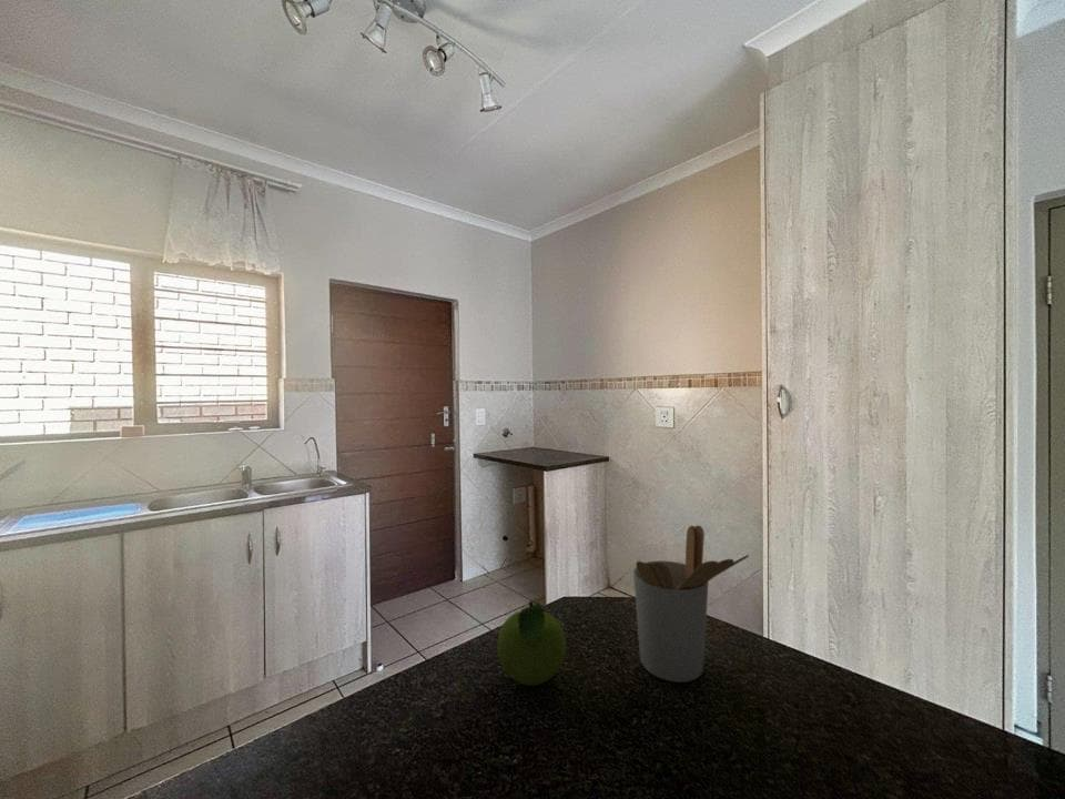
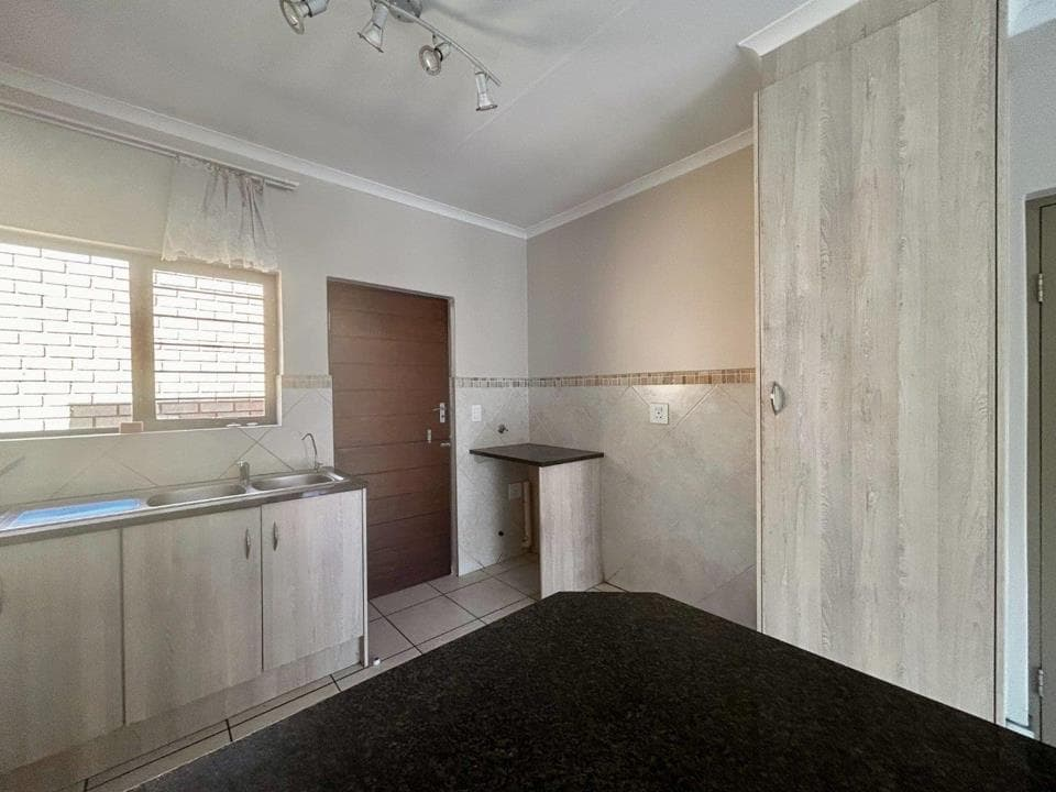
- fruit (531, 644)
- utensil holder (686, 604)
